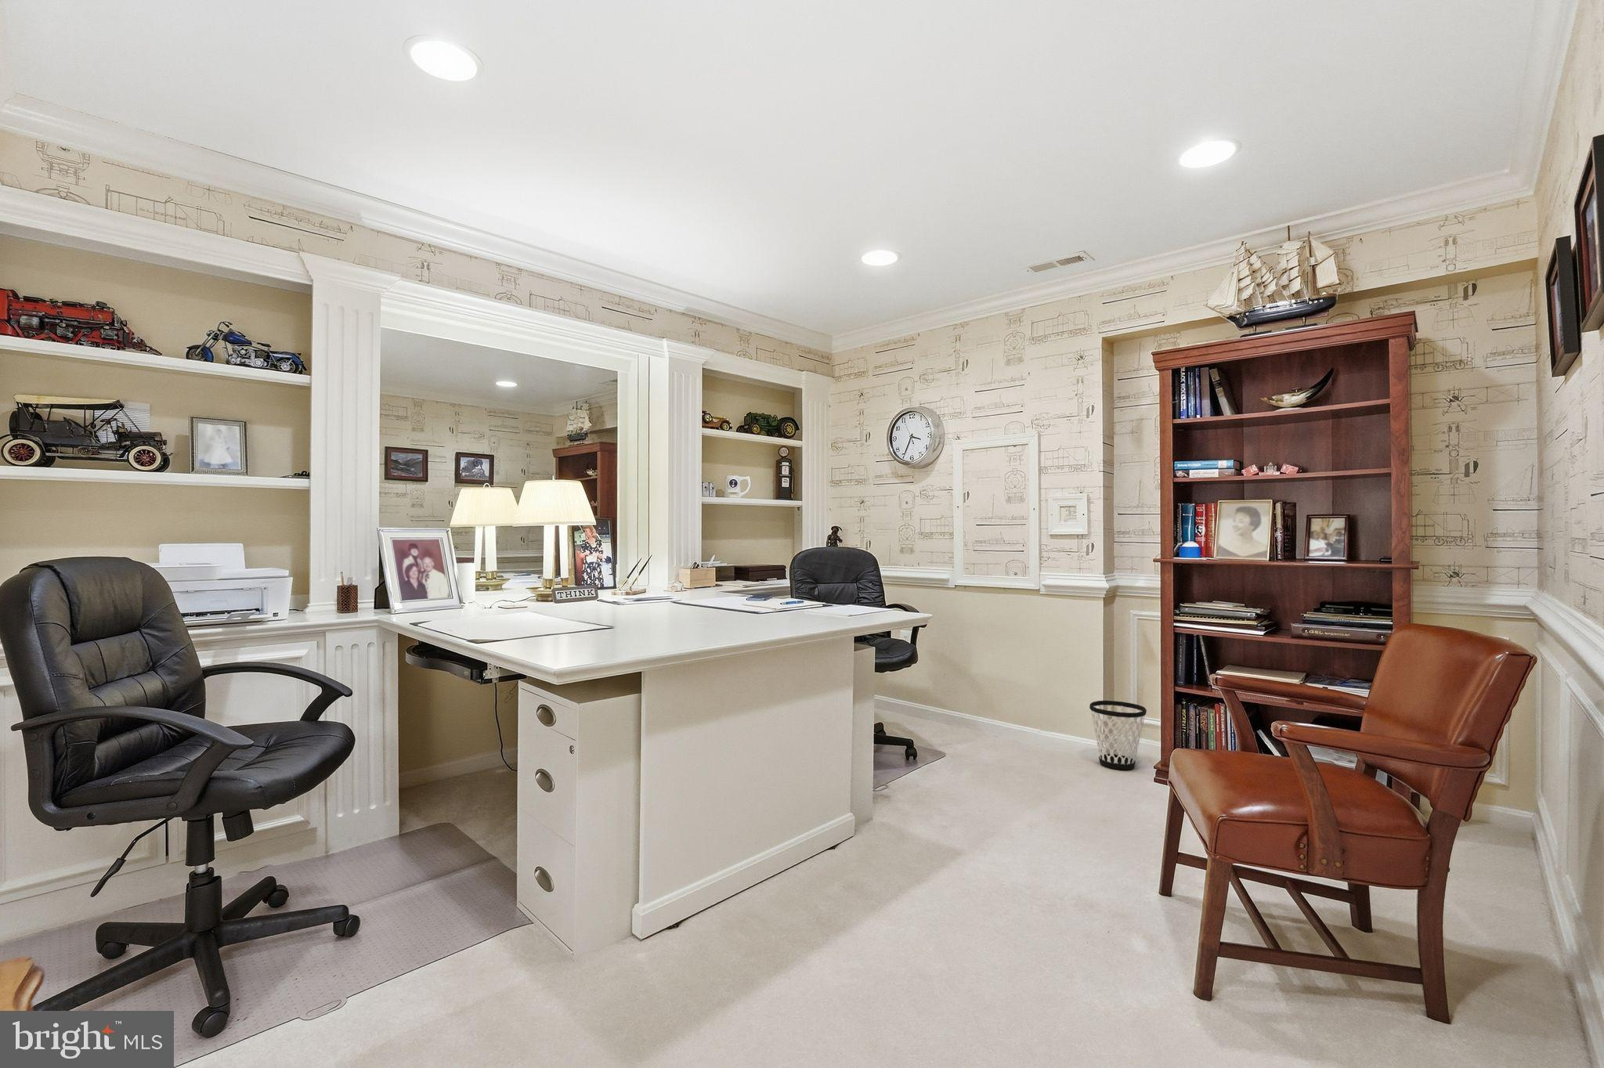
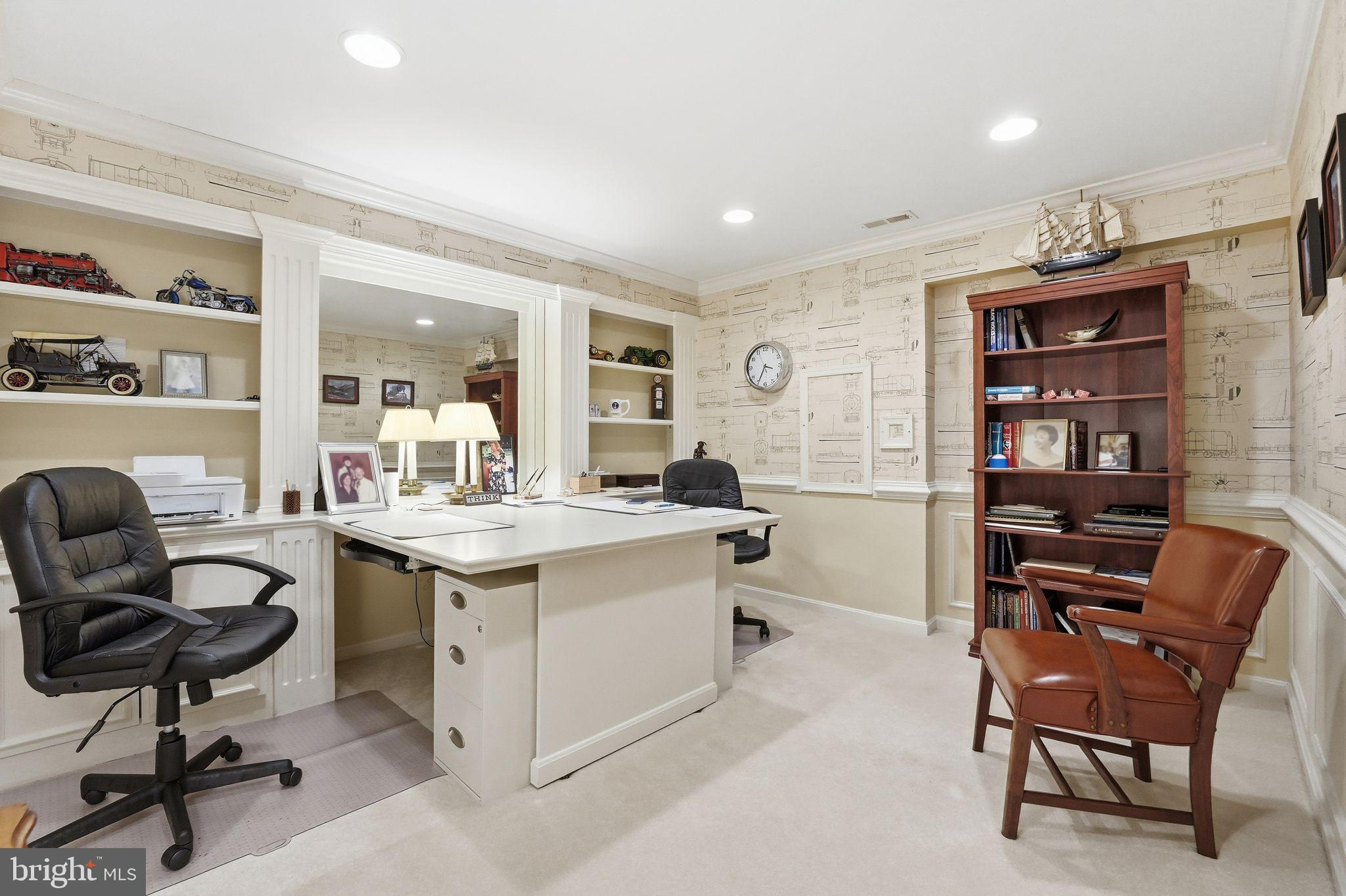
- wastebasket (1117, 735)
